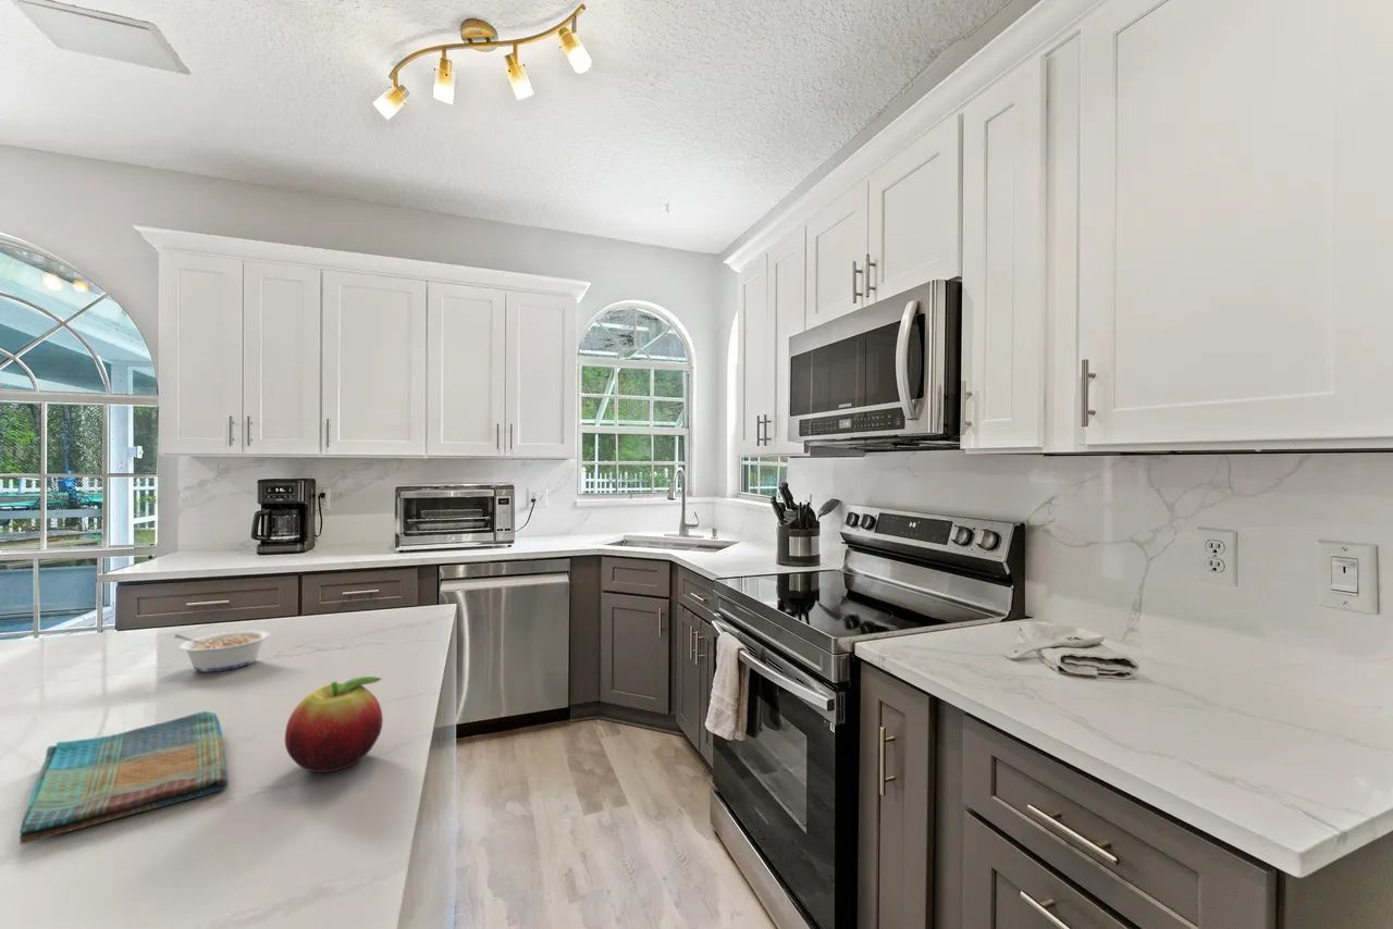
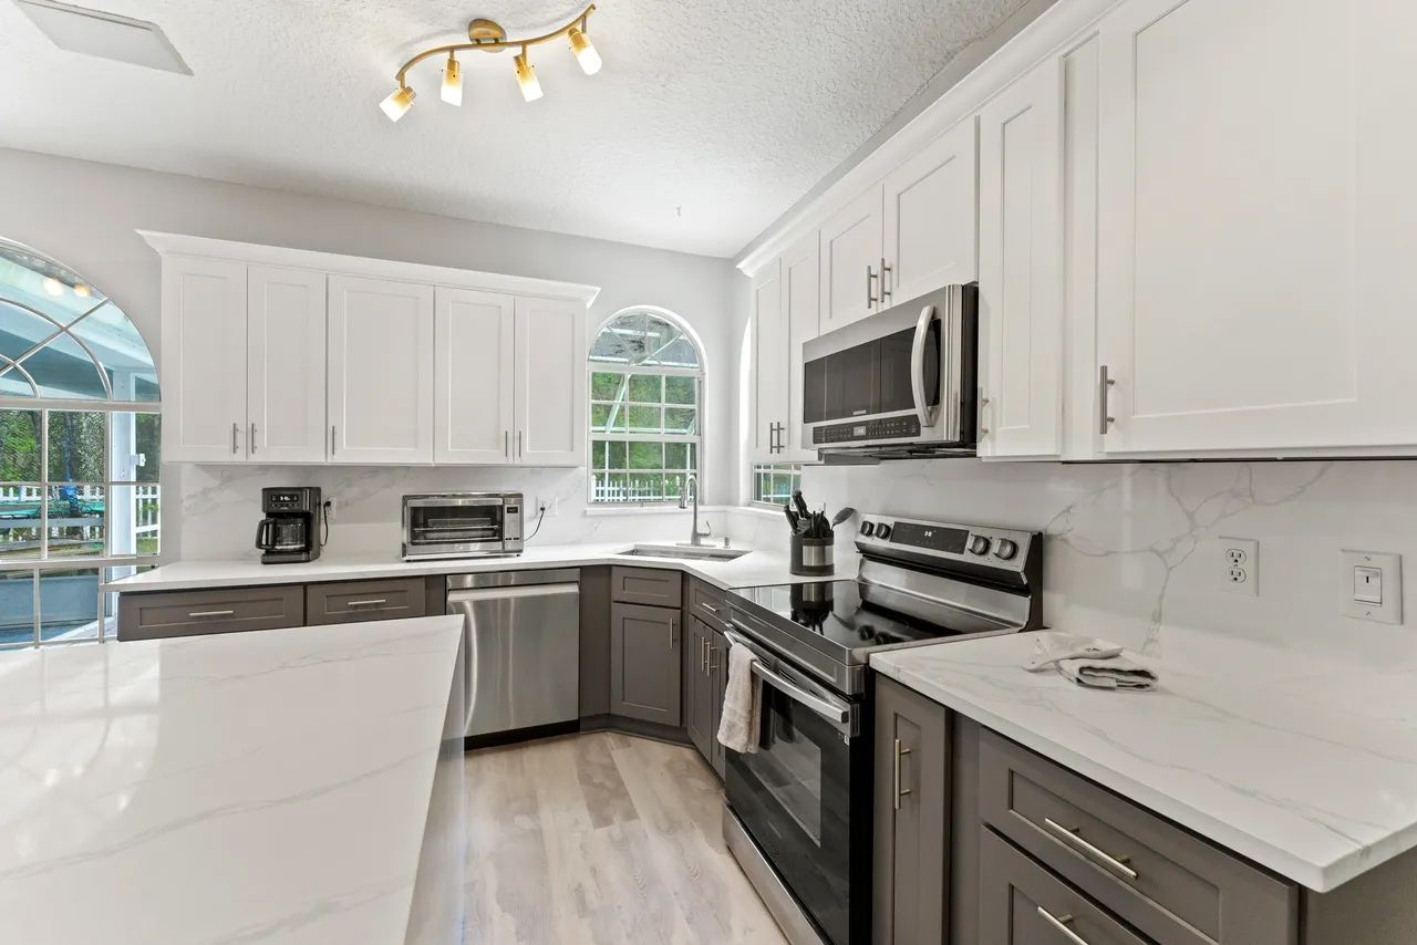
- fruit (335, 721)
- legume (222, 649)
- dish towel (135, 765)
